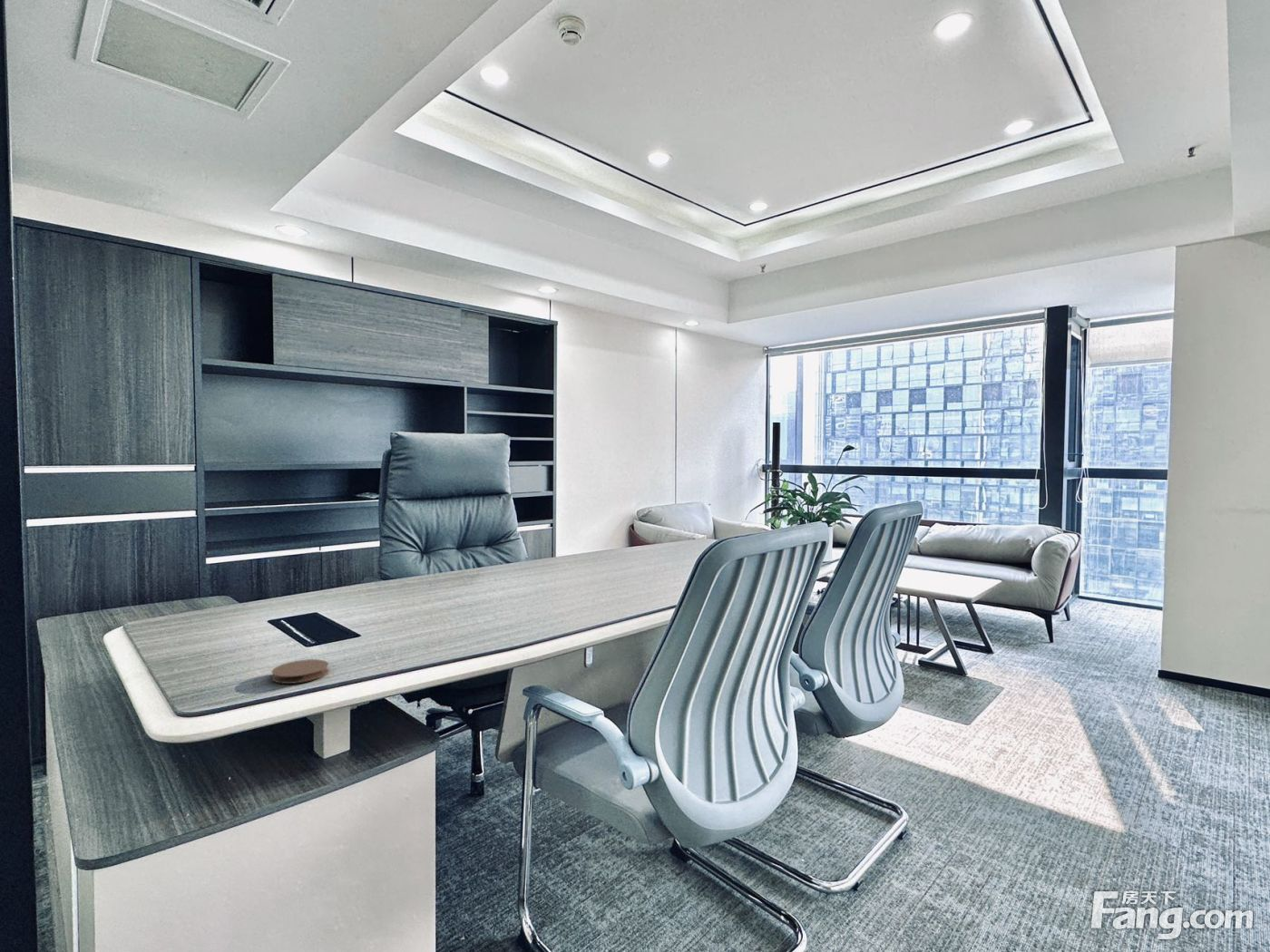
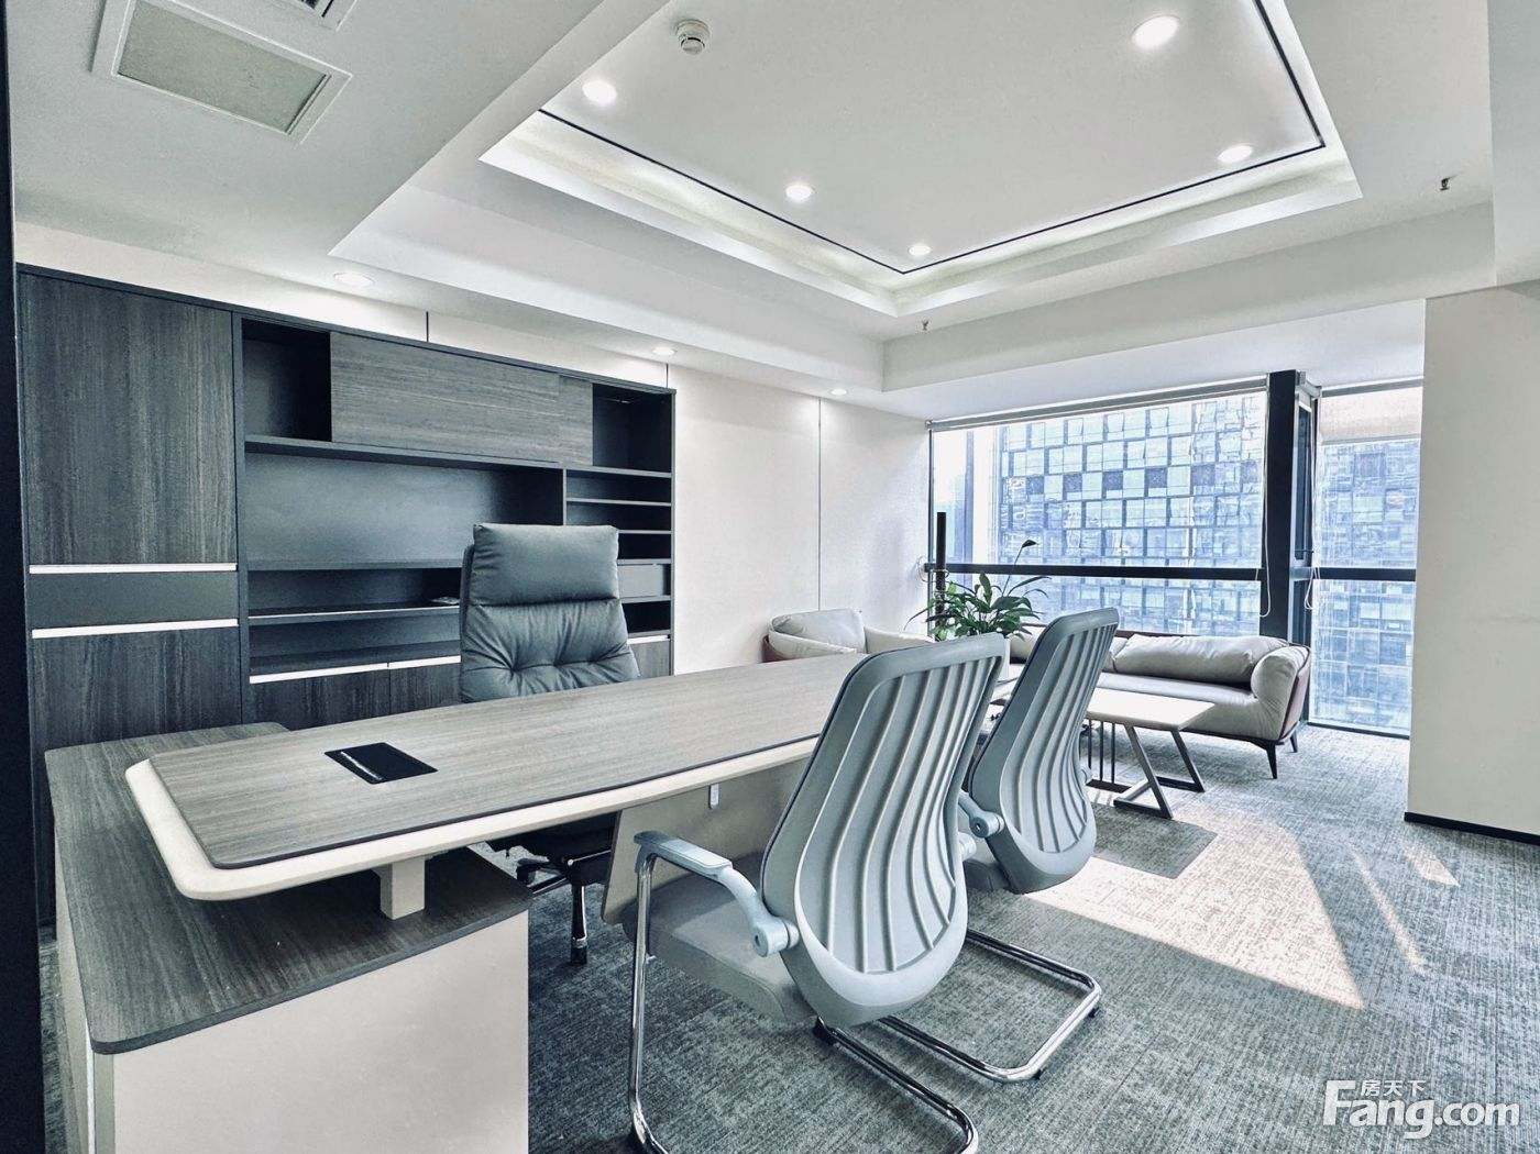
- coaster (300, 671)
